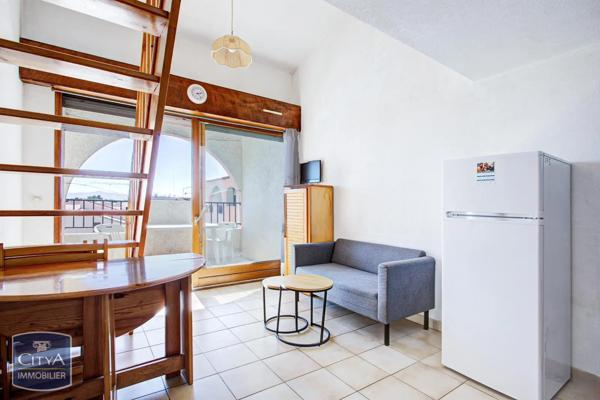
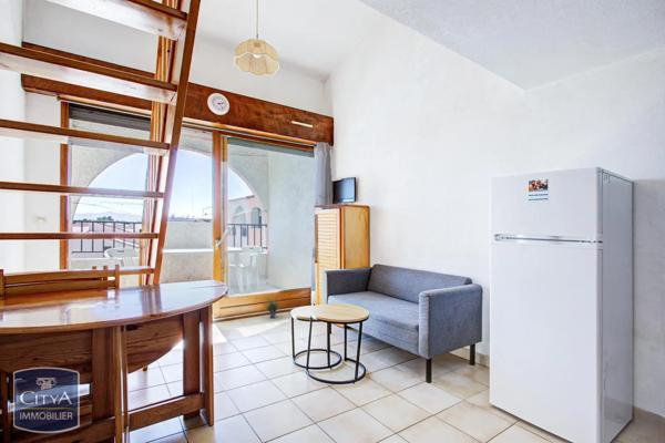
+ potted plant (272, 305)
